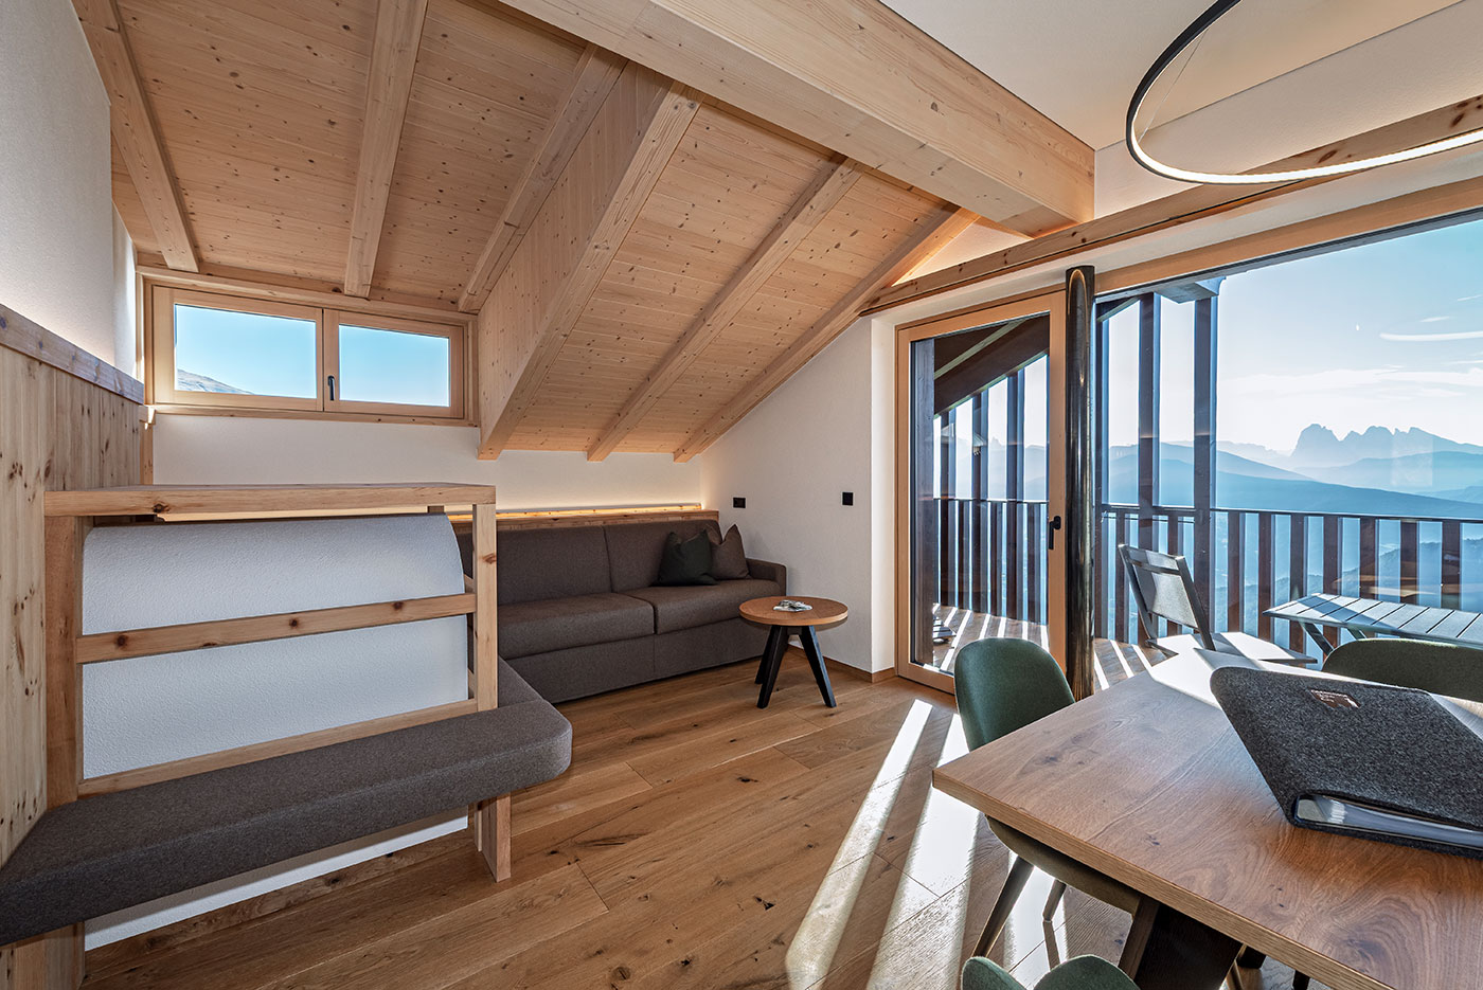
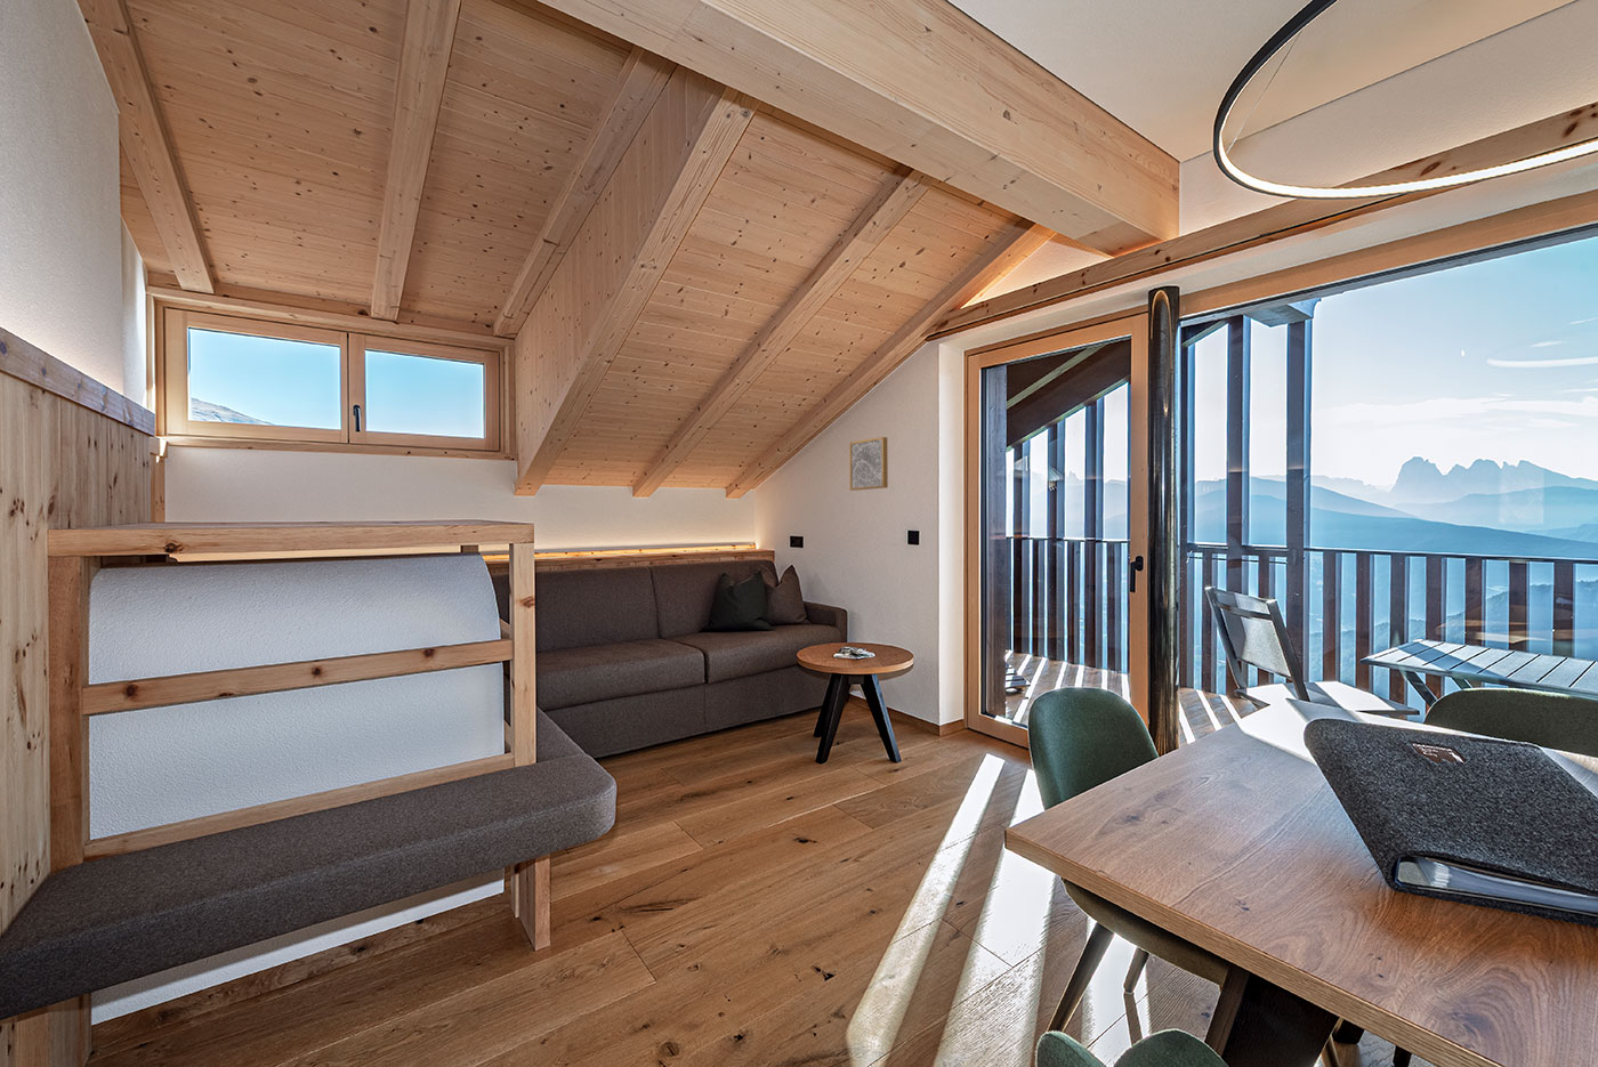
+ wall art (868, 464)
